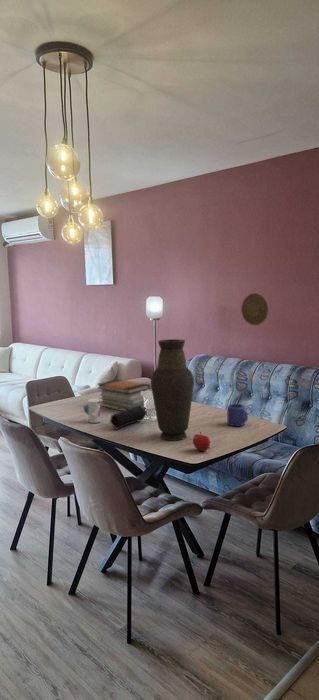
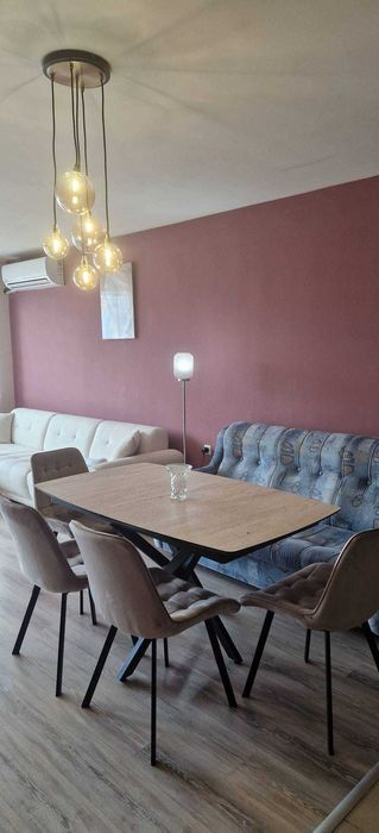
- toy (92, 410)
- vase (172, 389)
- book stack (124, 395)
- apple (201, 441)
- mug (238, 415)
- pencil case (129, 416)
- decorative plate (253, 309)
